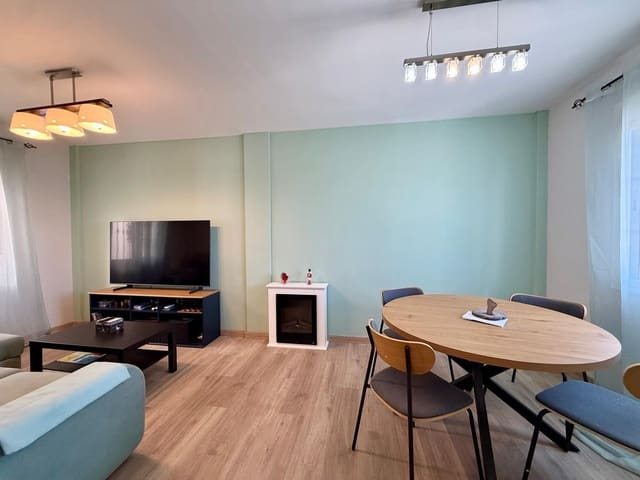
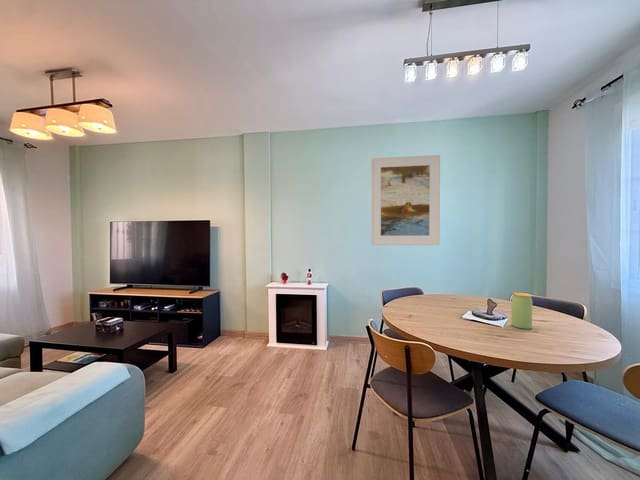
+ jar (521, 310)
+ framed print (404, 201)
